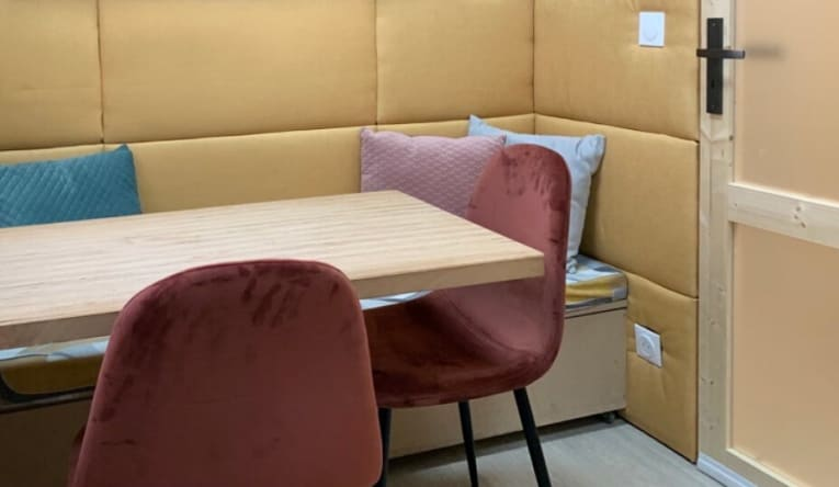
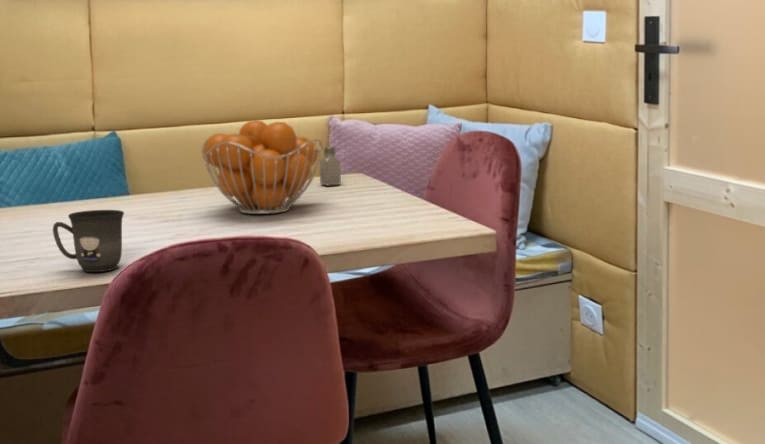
+ saltshaker (330, 165)
+ fruit basket (262, 165)
+ mug (88, 241)
